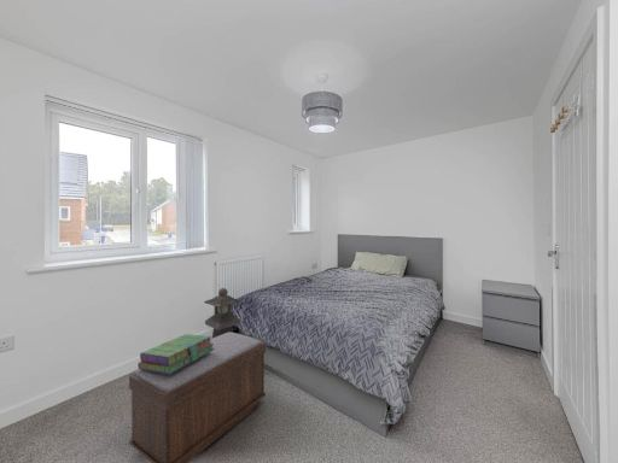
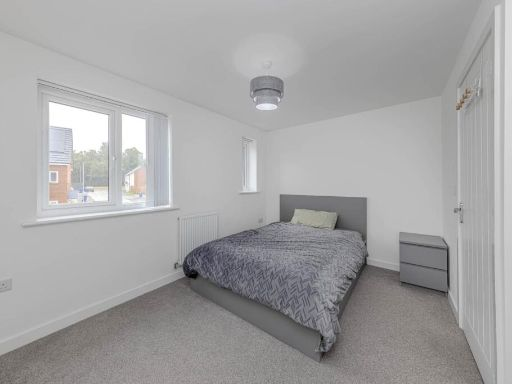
- stack of books (179, 352)
- bench (205, 388)
- lantern (222, 327)
